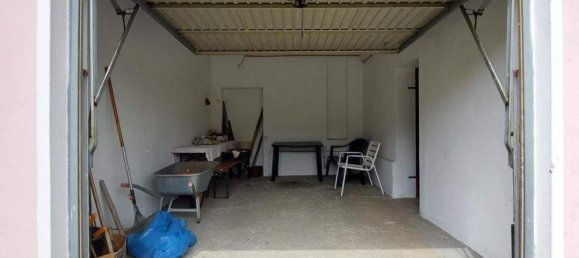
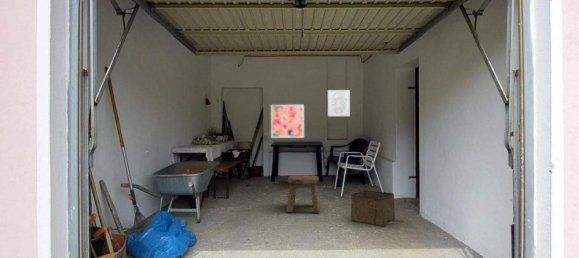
+ stool (295, 190)
+ storage bin (373, 207)
+ wall art (287, 121)
+ wall art (338, 103)
